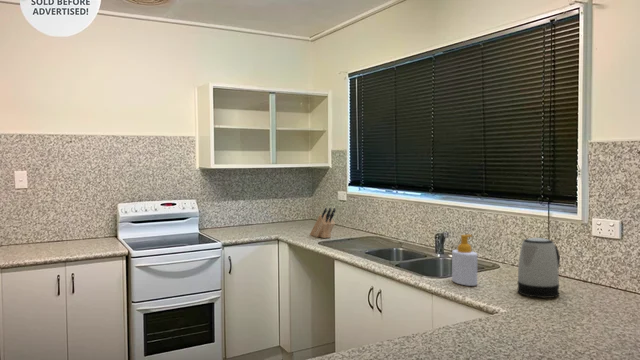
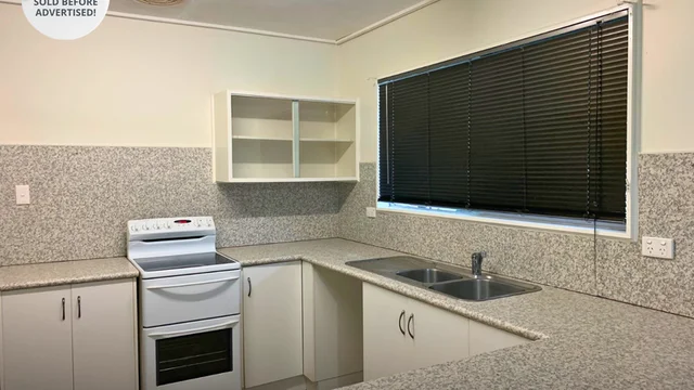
- soap bottle (464, 259)
- knife block (323, 221)
- kettle (541, 265)
